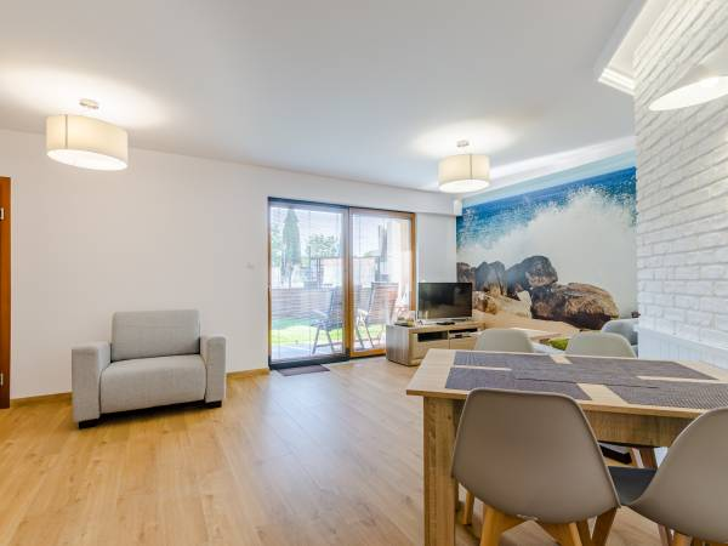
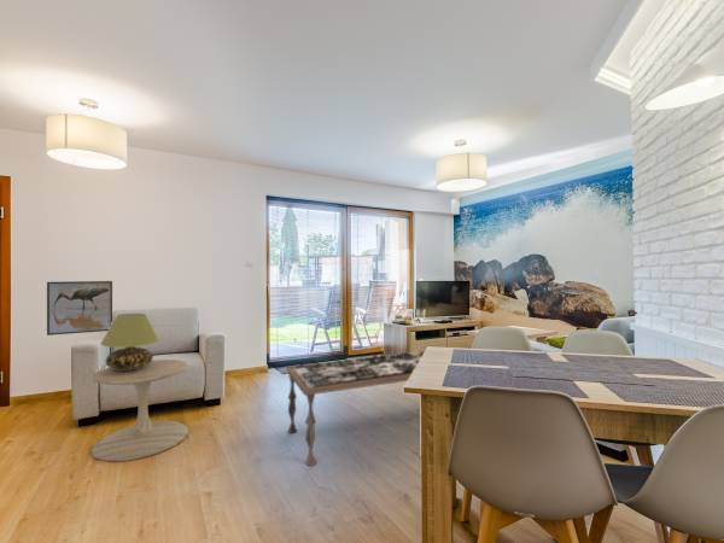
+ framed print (81, 306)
+ coffee table (383, 384)
+ table lamp (129, 340)
+ side table (142, 404)
